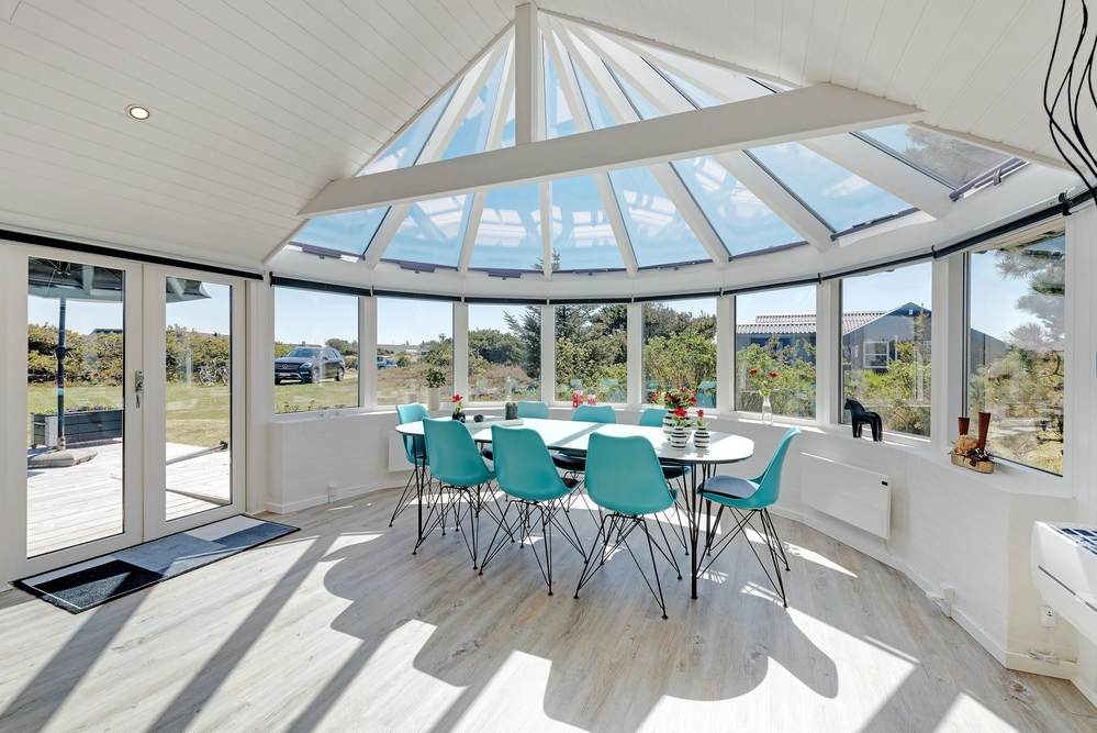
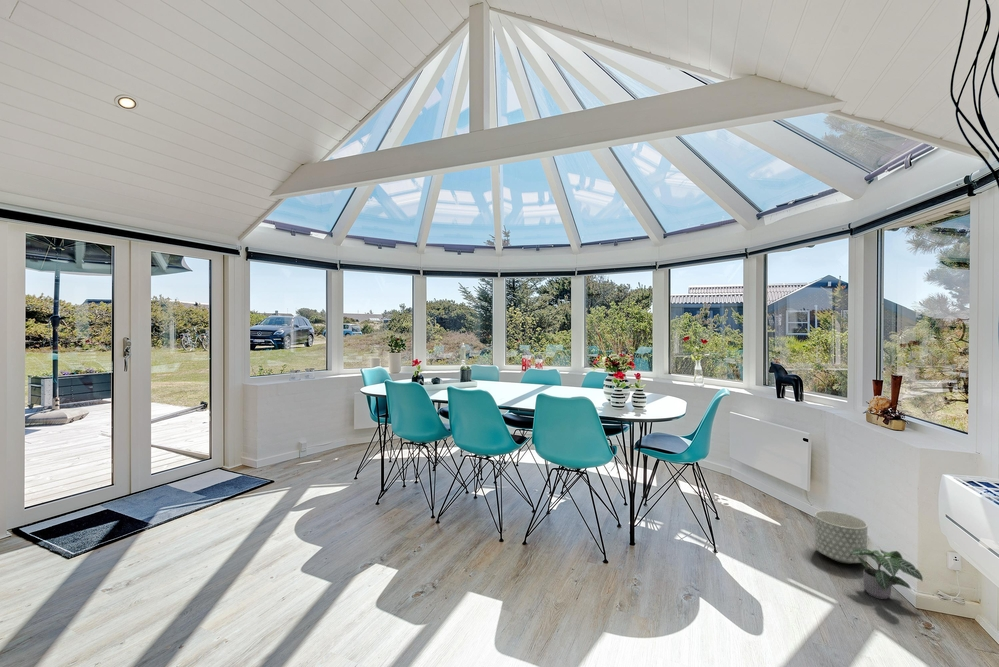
+ potted plant (883, 574)
+ planter (840, 538)
